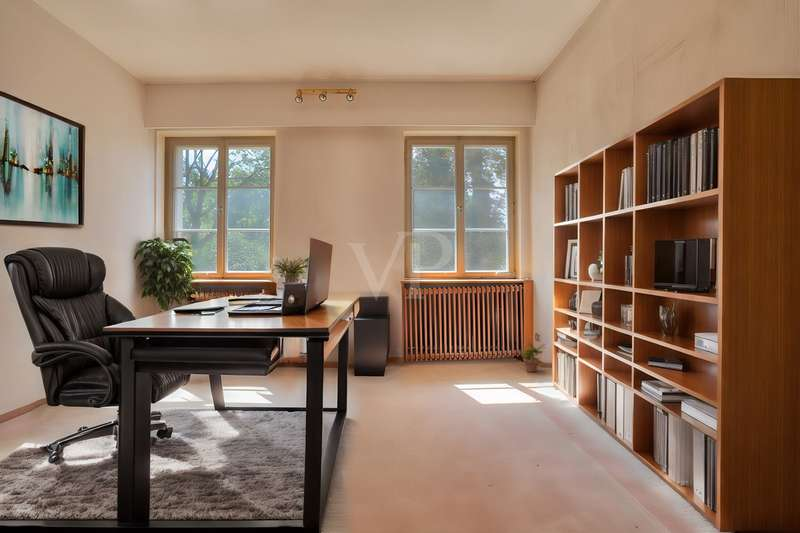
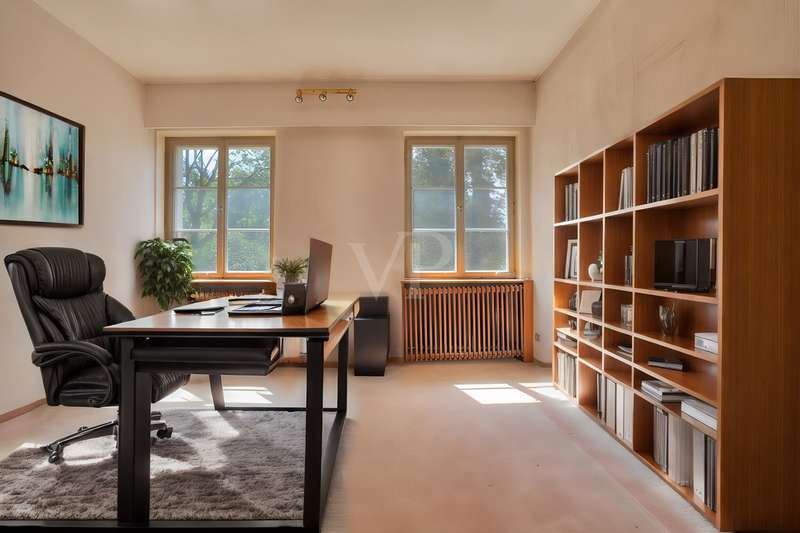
- potted plant (532, 356)
